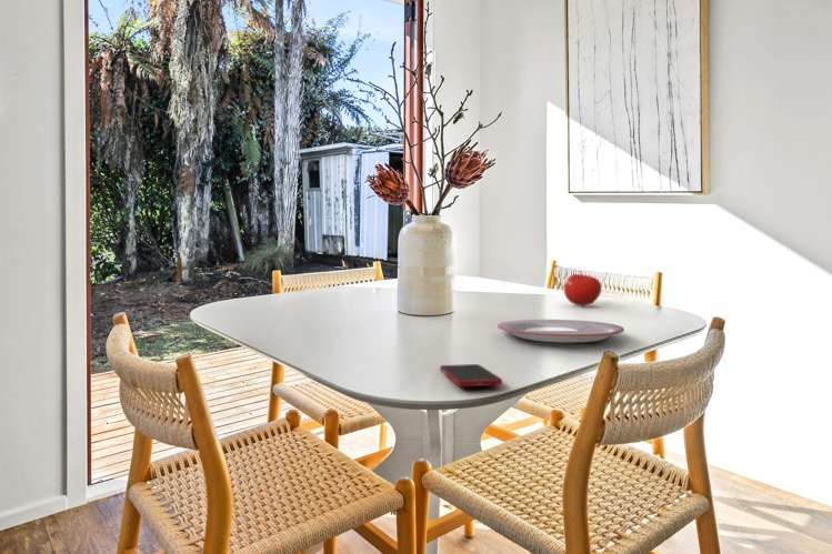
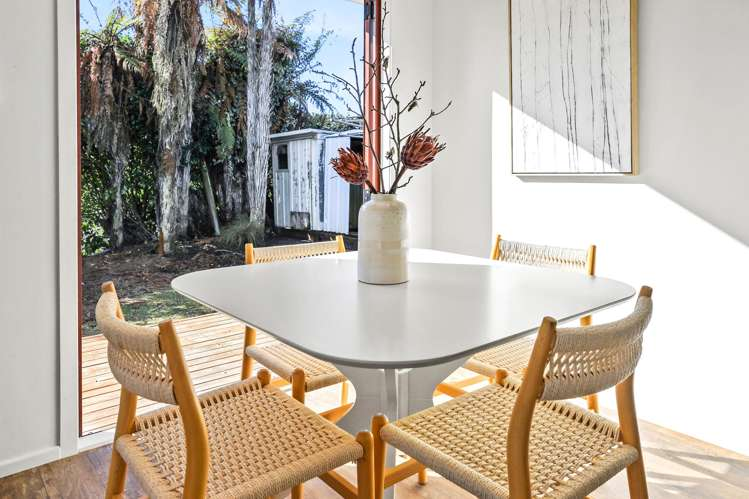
- cell phone (469, 374)
- plate (559, 331)
- fruit (582, 288)
